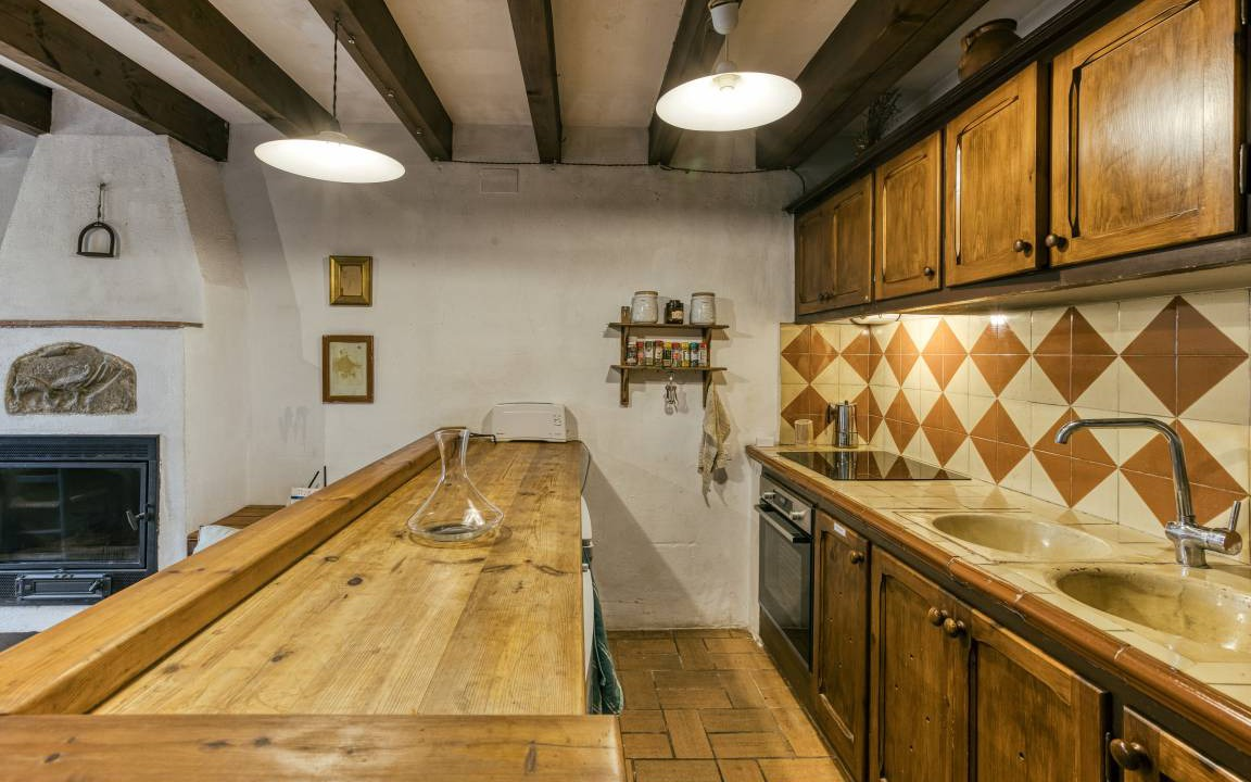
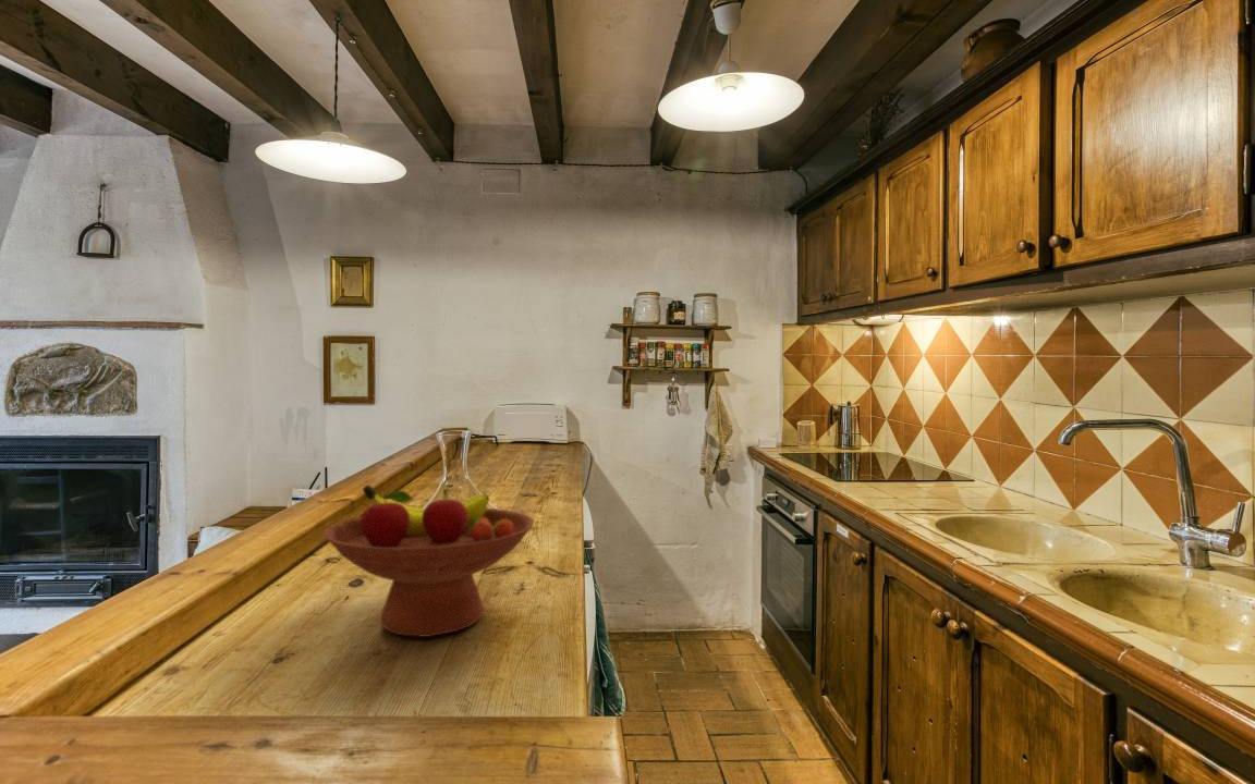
+ fruit bowl (434, 553)
